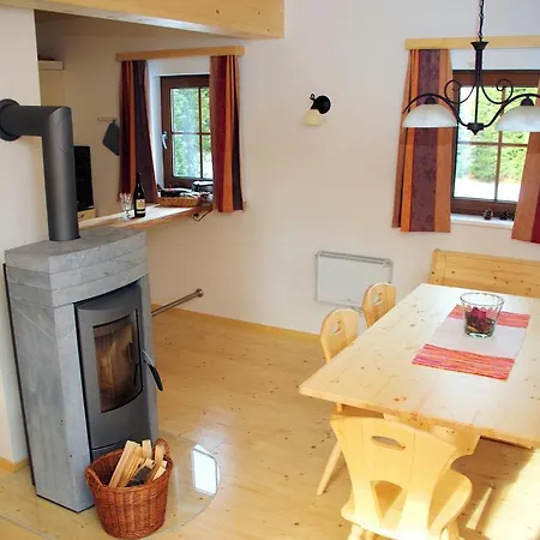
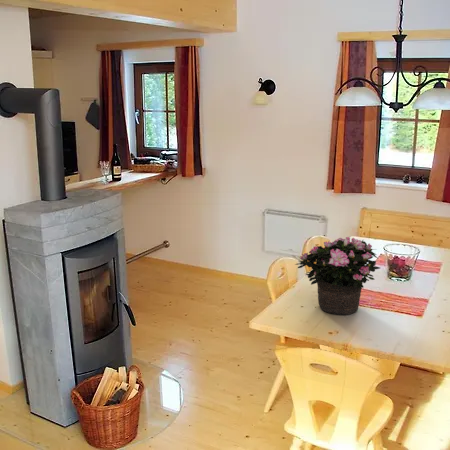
+ potted flower (340, 271)
